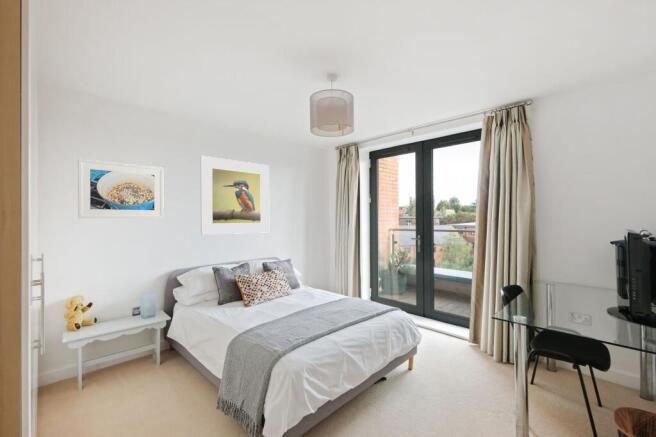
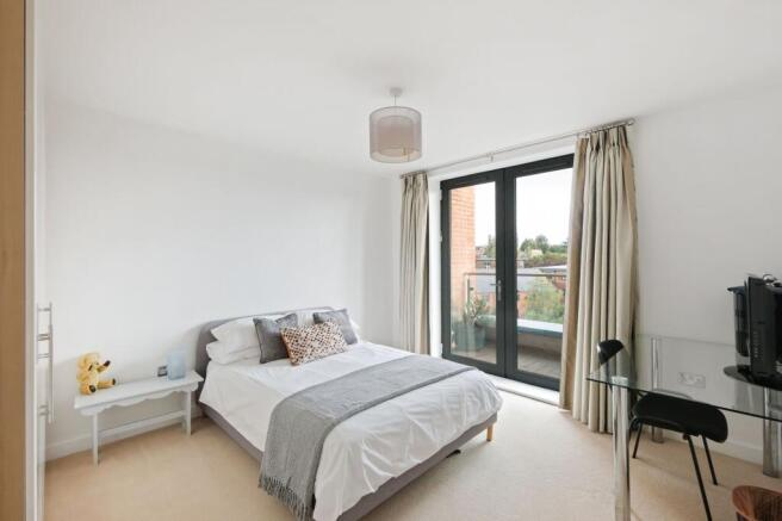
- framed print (237, 197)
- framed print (124, 191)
